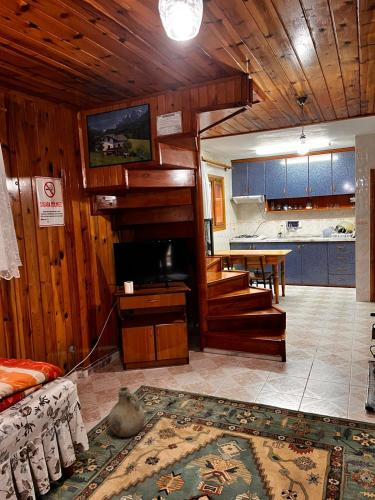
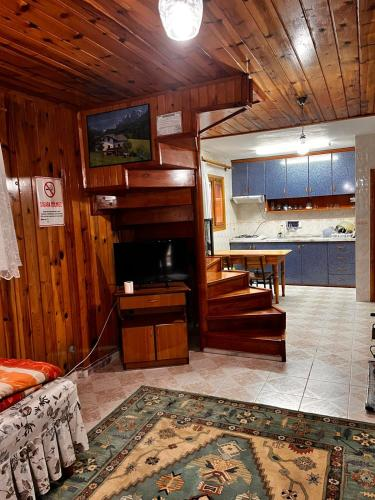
- ceramic jug (125, 409)
